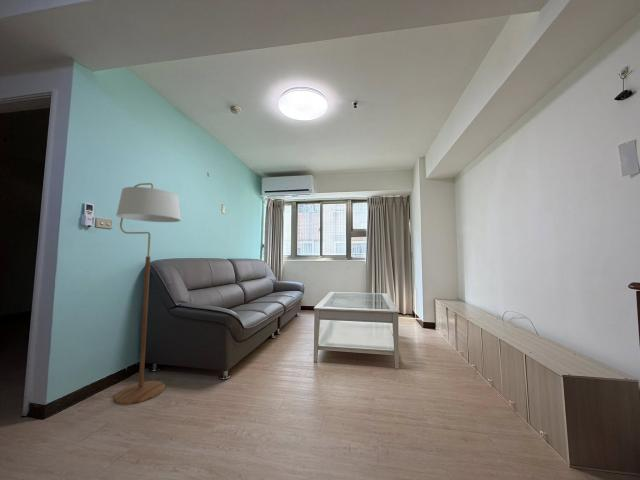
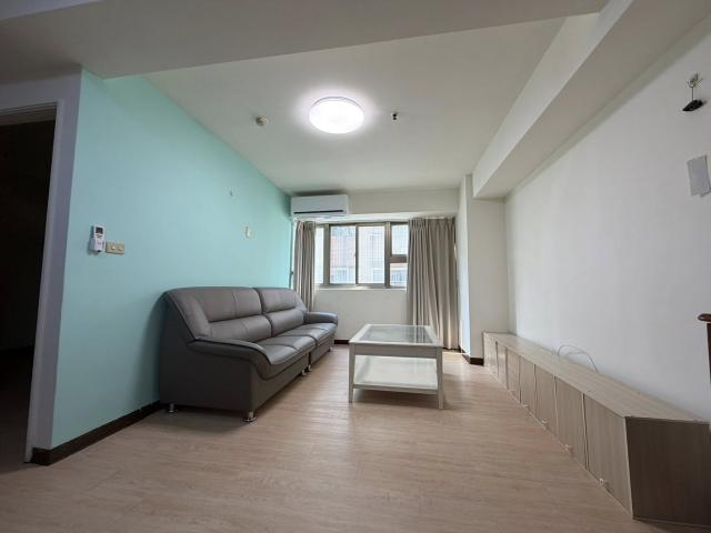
- floor lamp (144, 284)
